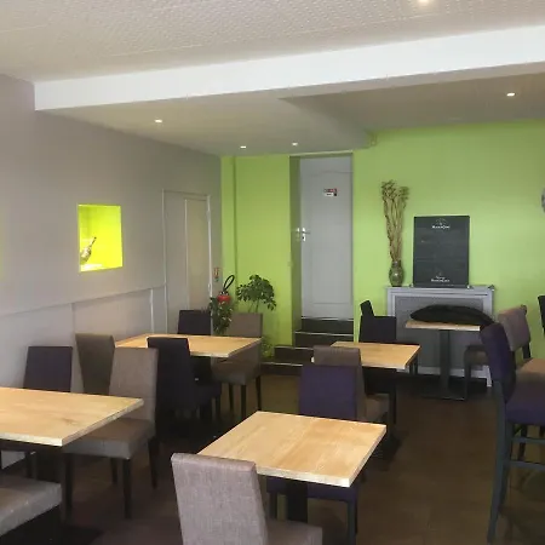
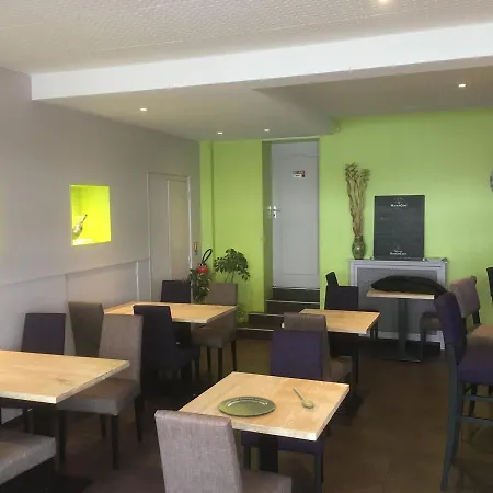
+ spoon (301, 395)
+ plate (246, 405)
